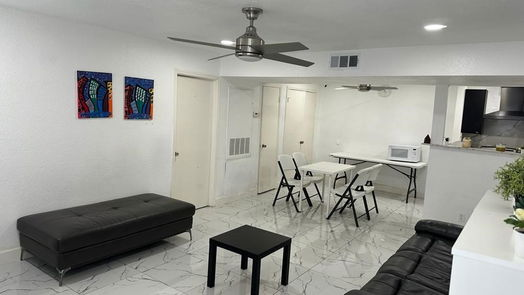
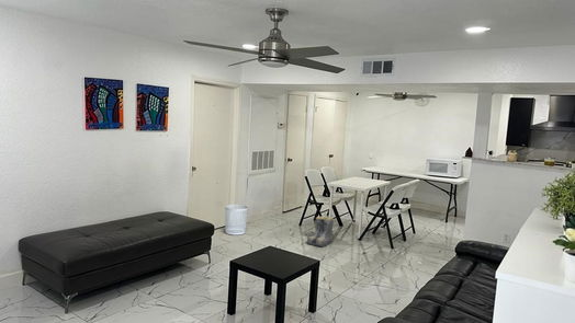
+ waste bin (236, 219)
+ boots (320, 230)
